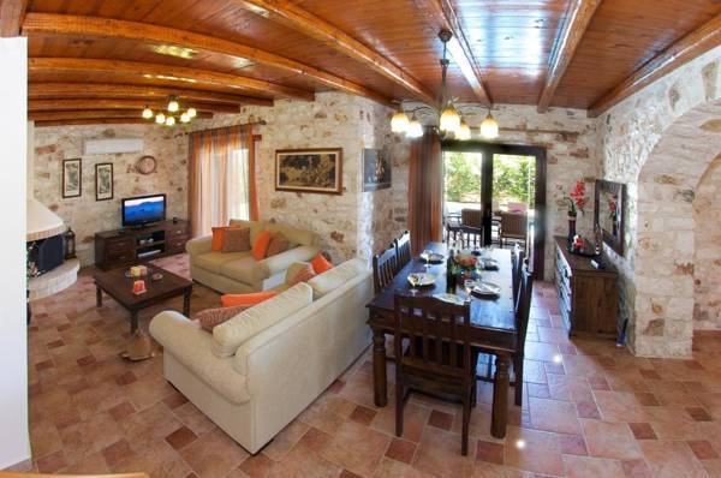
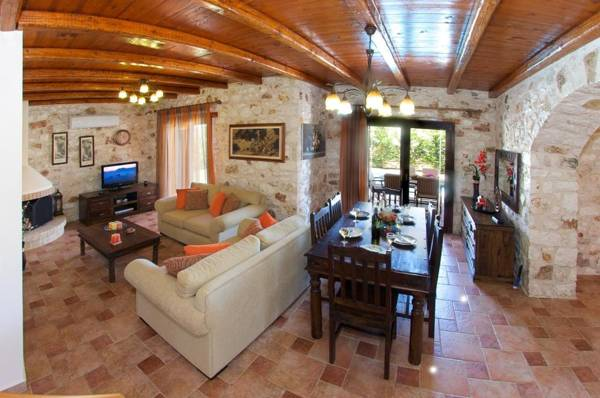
- ceramic jug (139, 342)
